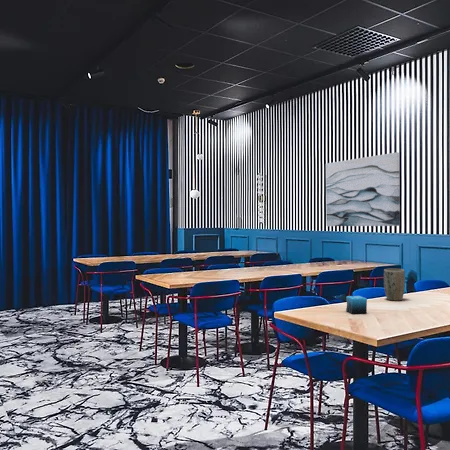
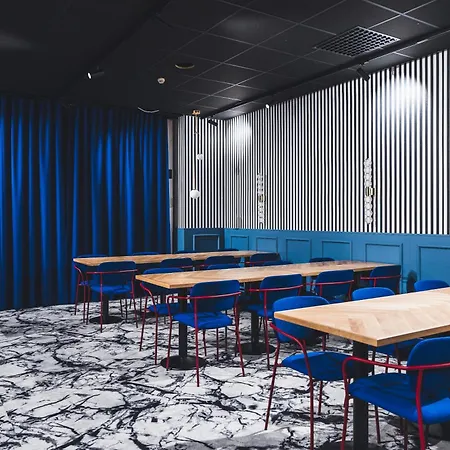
- plant pot (394, 284)
- candle (356, 301)
- wall art (359, 192)
